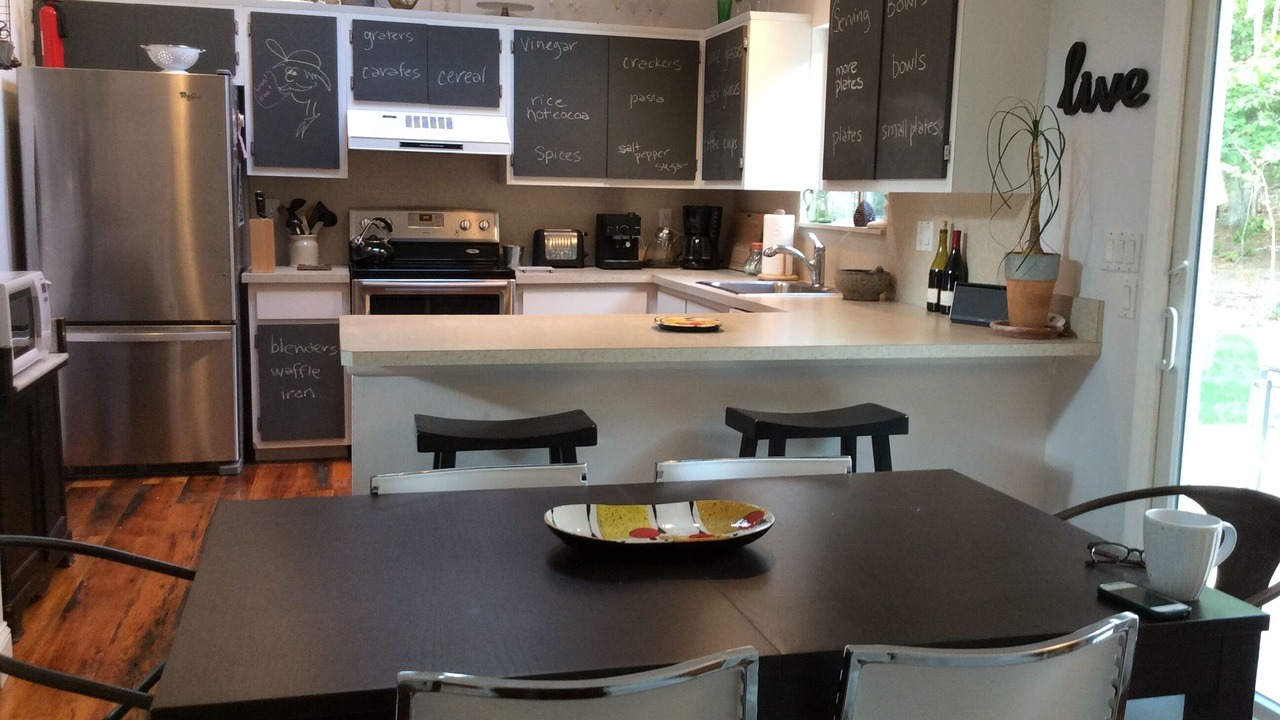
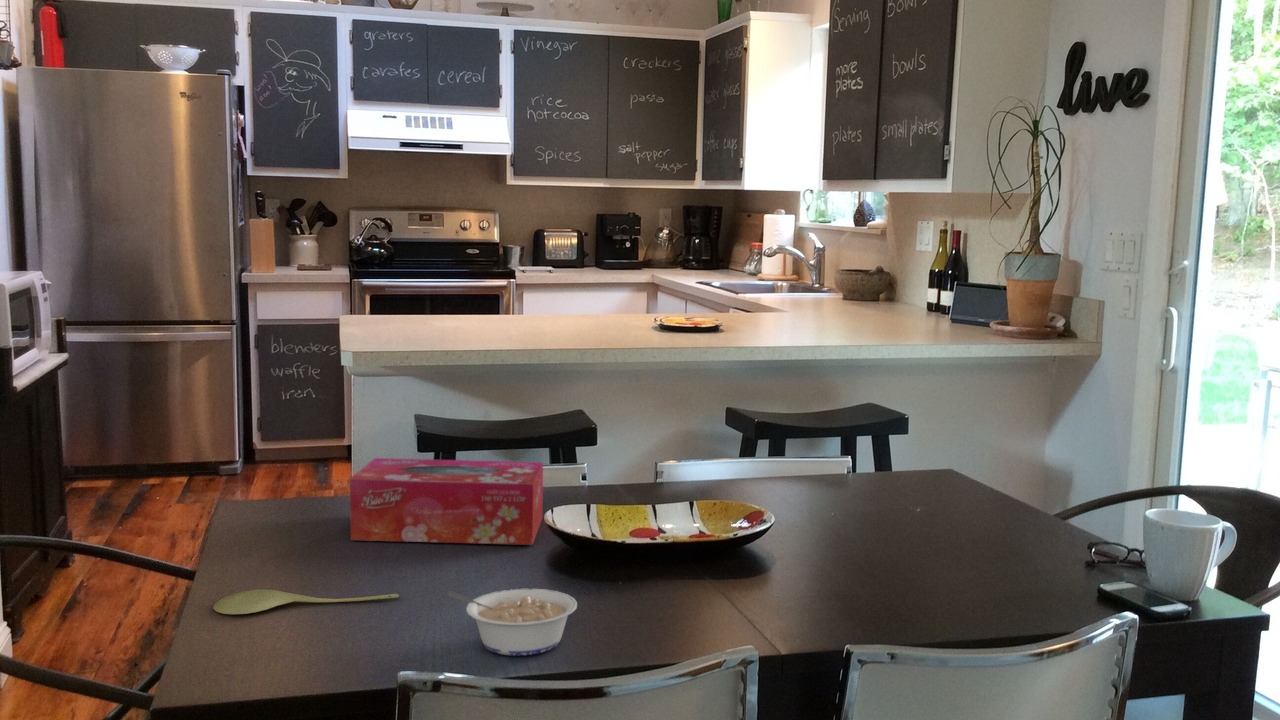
+ tissue box (450, 499)
+ legume (517, 620)
+ spoon (307, 598)
